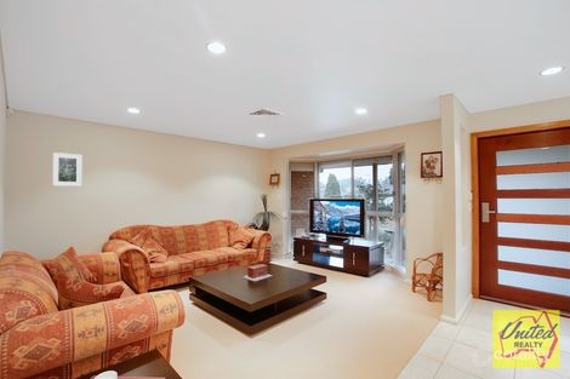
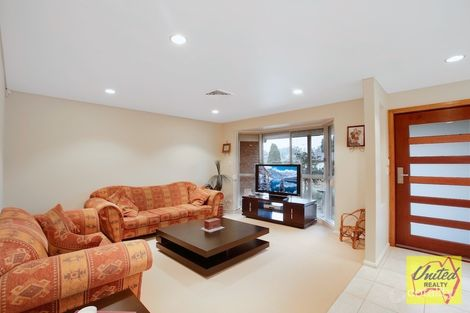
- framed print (67, 170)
